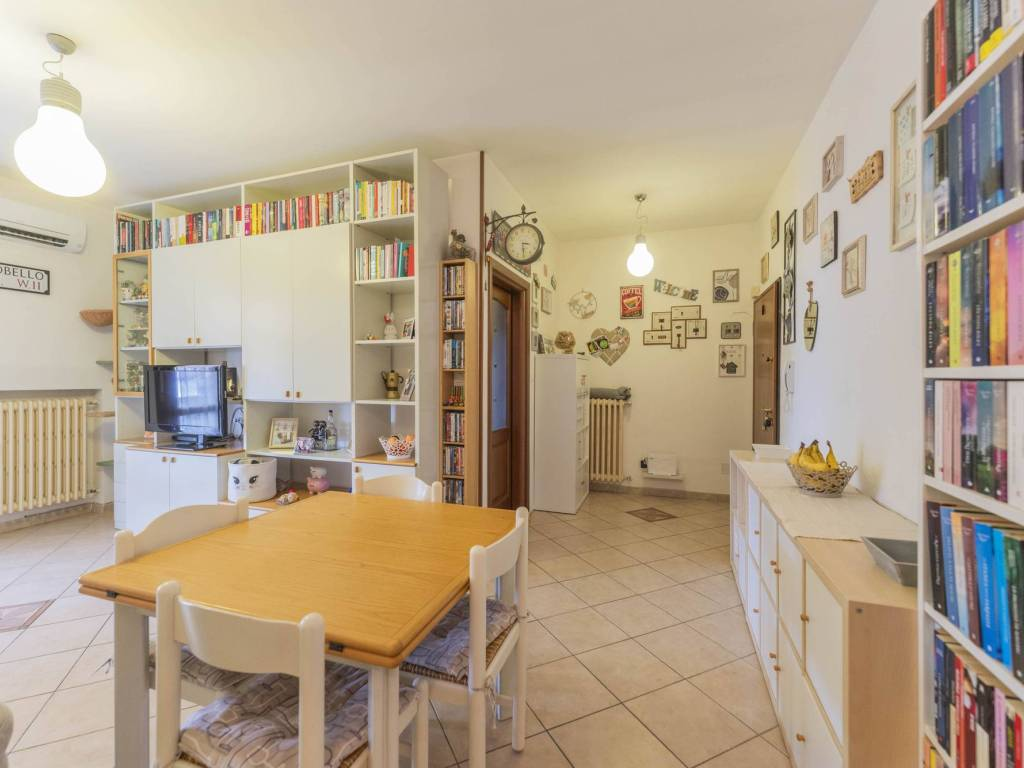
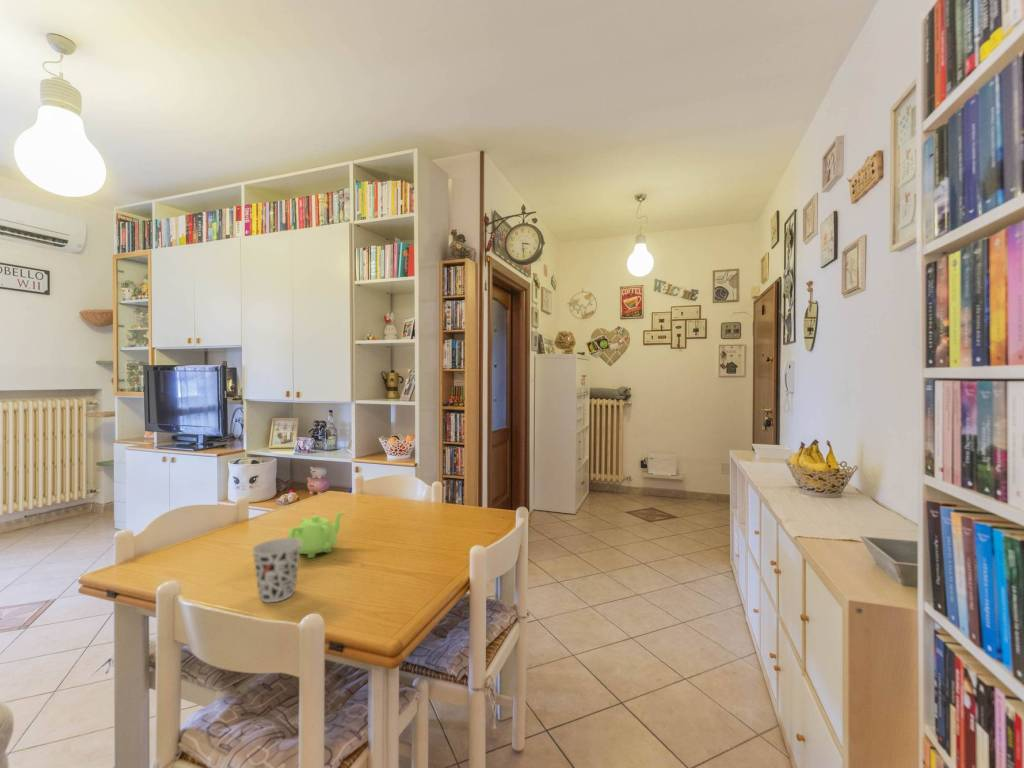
+ cup (277, 570)
+ teapot (316, 533)
